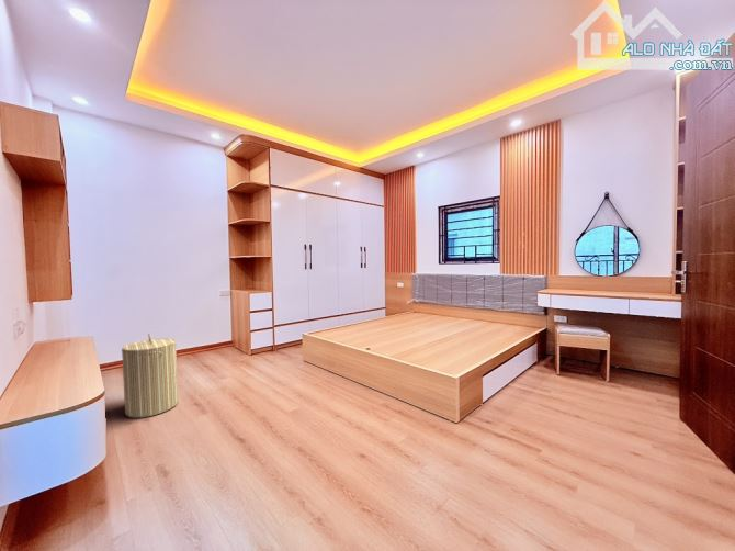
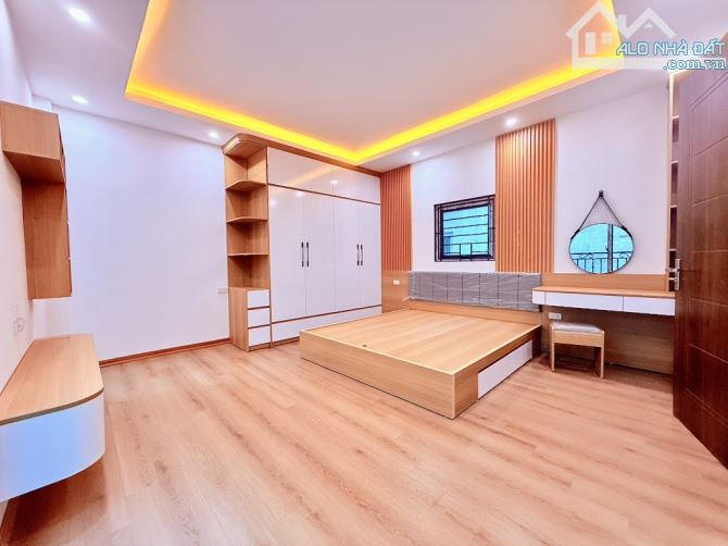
- laundry hamper (150, 370)
